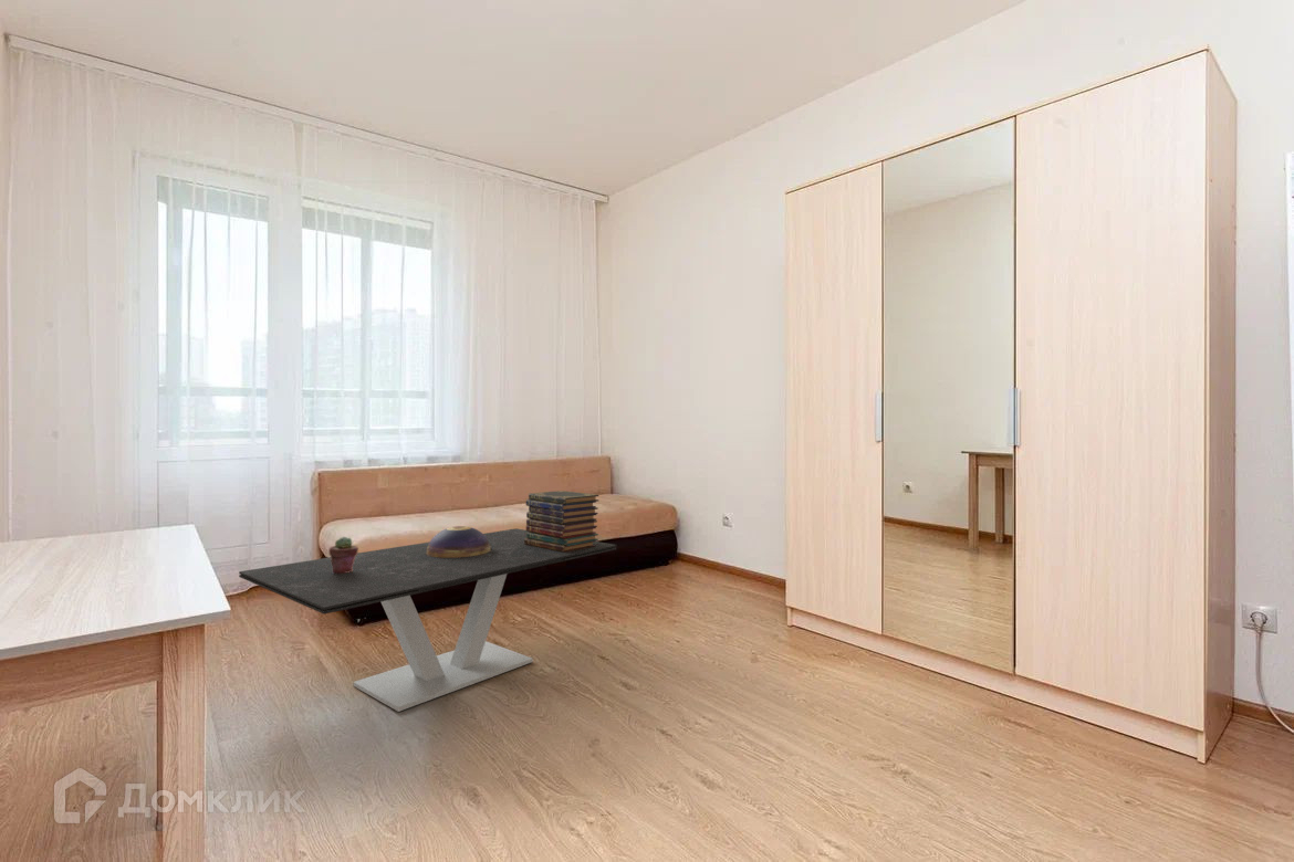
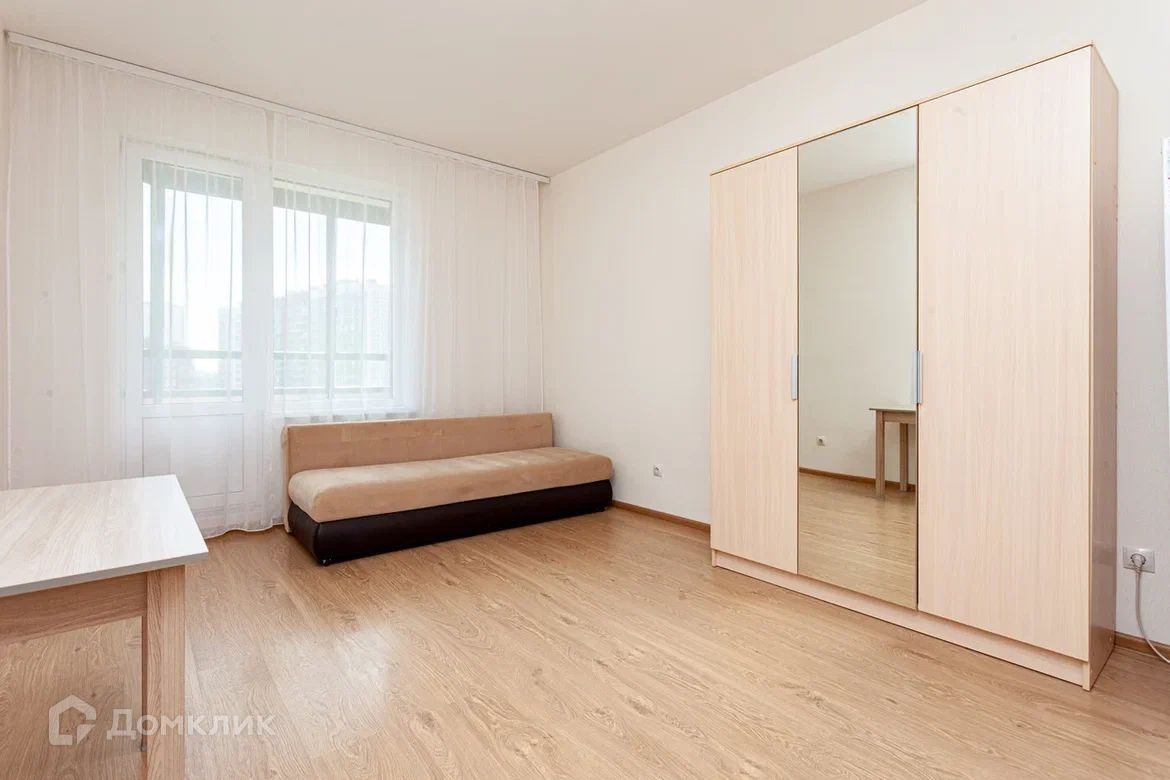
- potted succulent (343, 554)
- coffee table (465, 619)
- book stack (562, 518)
- decorative bowl (459, 538)
